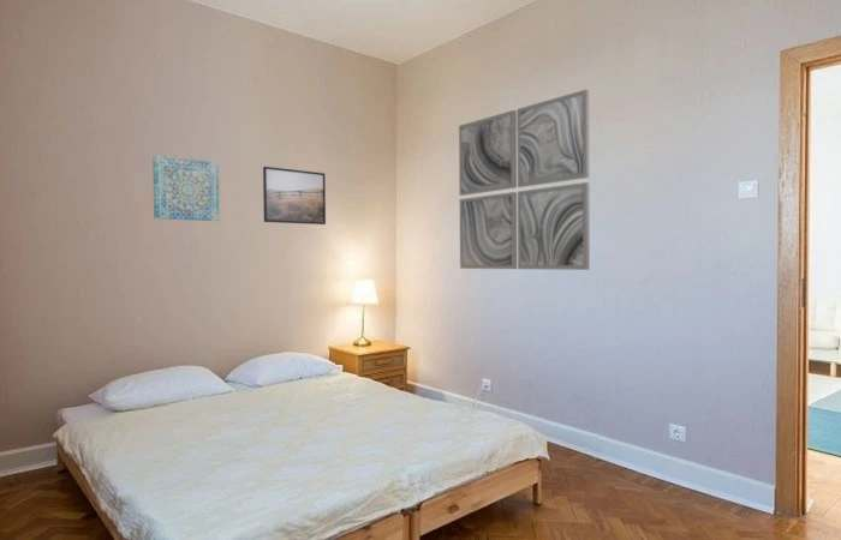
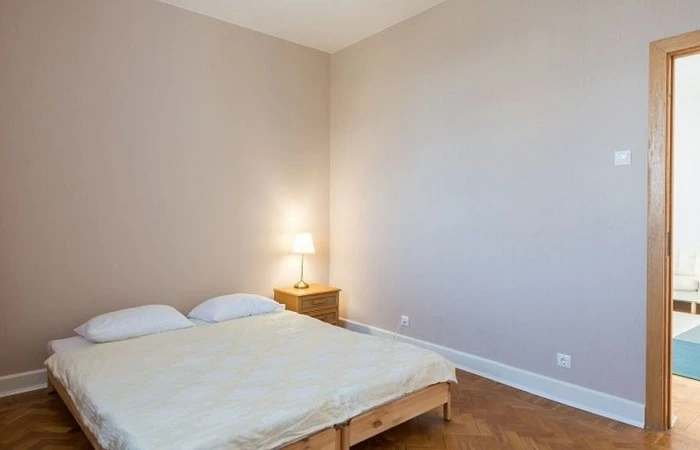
- wall art (515, 187)
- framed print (296, 196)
- wall art (186, 188)
